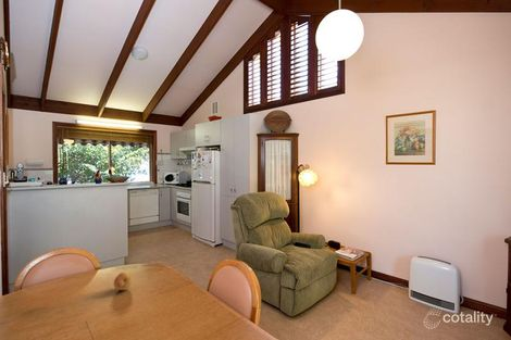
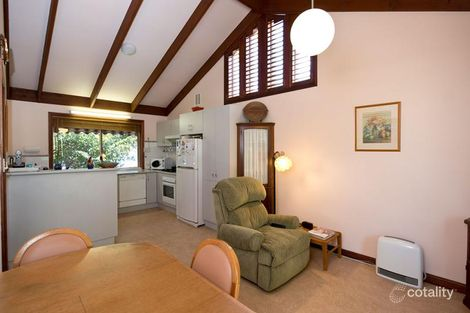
- fruit (123, 280)
